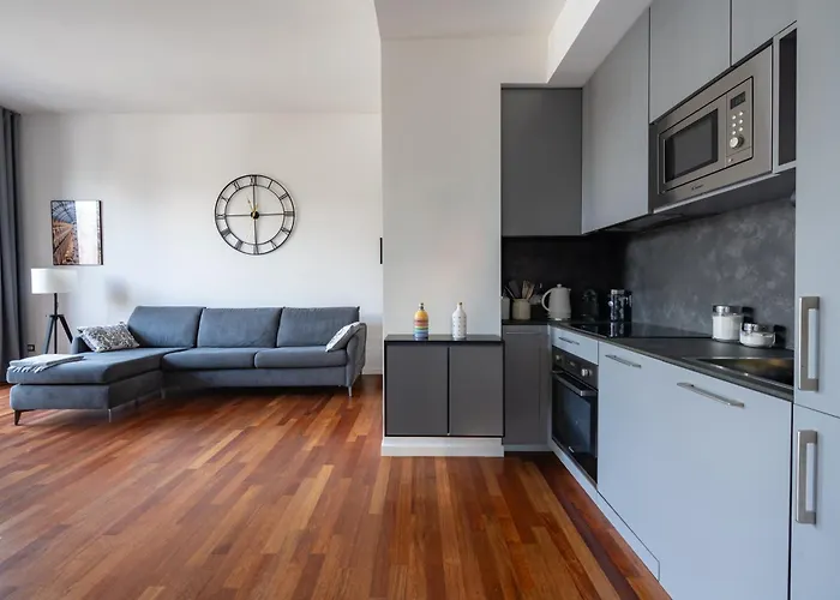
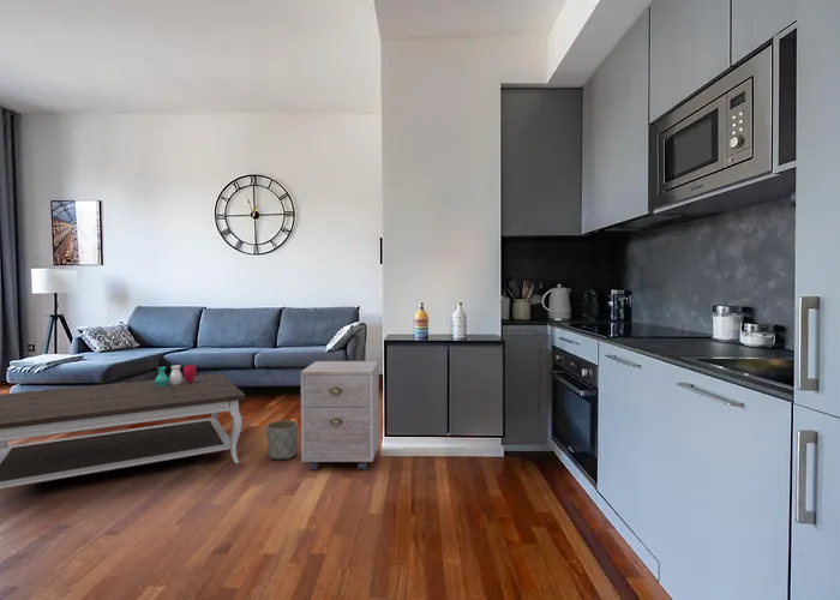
+ planter (282, 439)
+ cabinet (342, 413)
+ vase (175, 374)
+ coffee table (118, 431)
